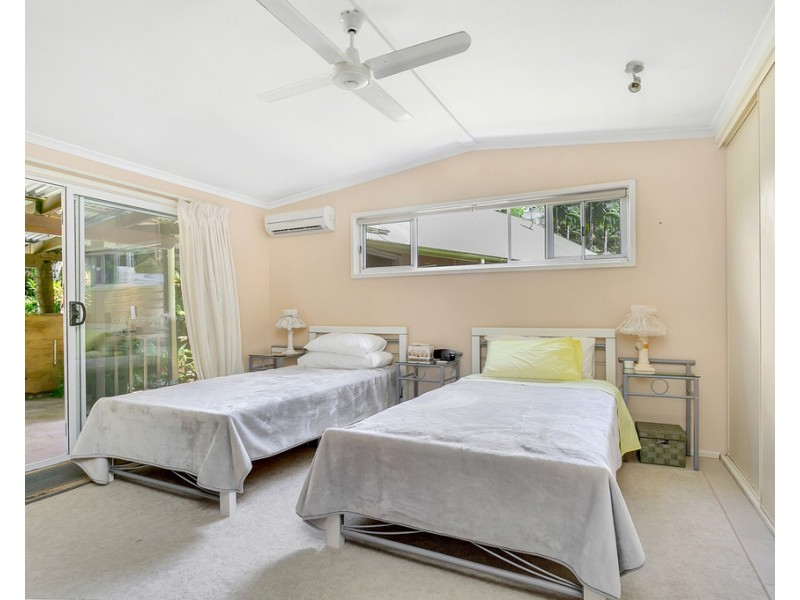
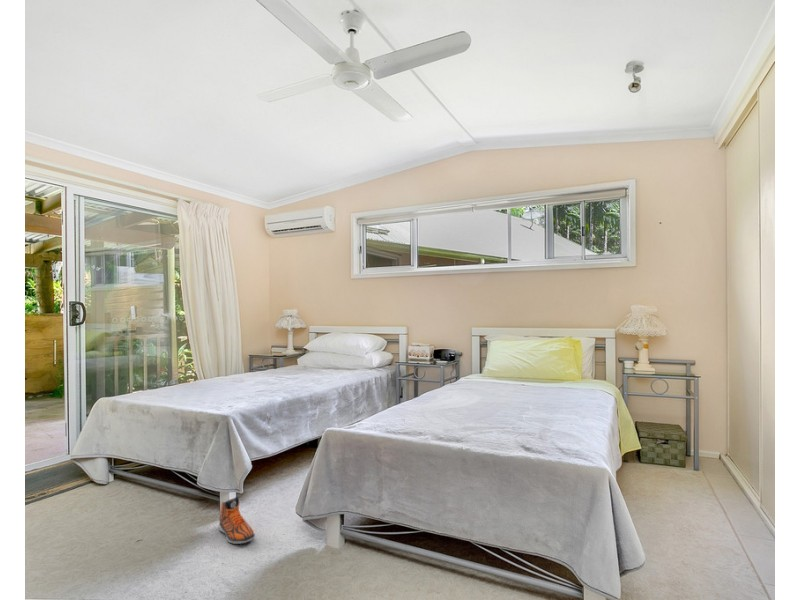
+ sneaker (234, 518)
